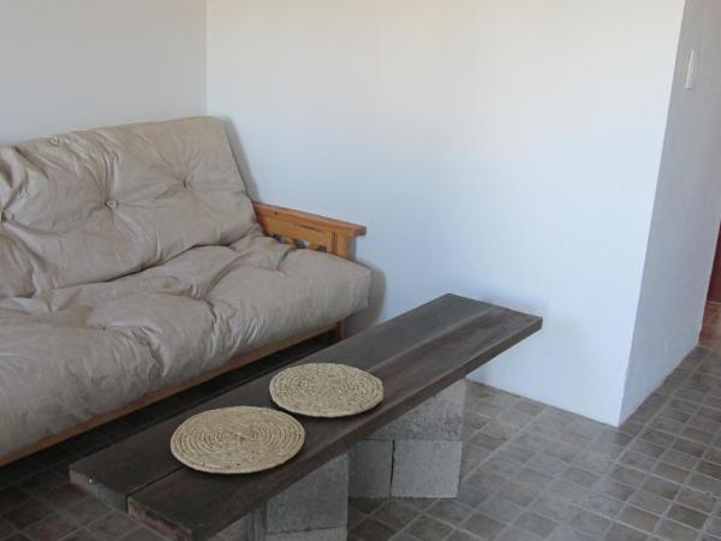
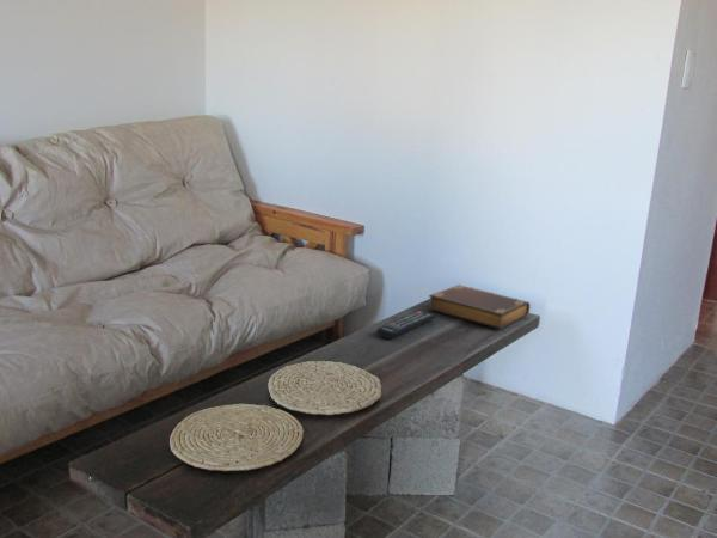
+ book (479, 305)
+ remote control (406, 324)
